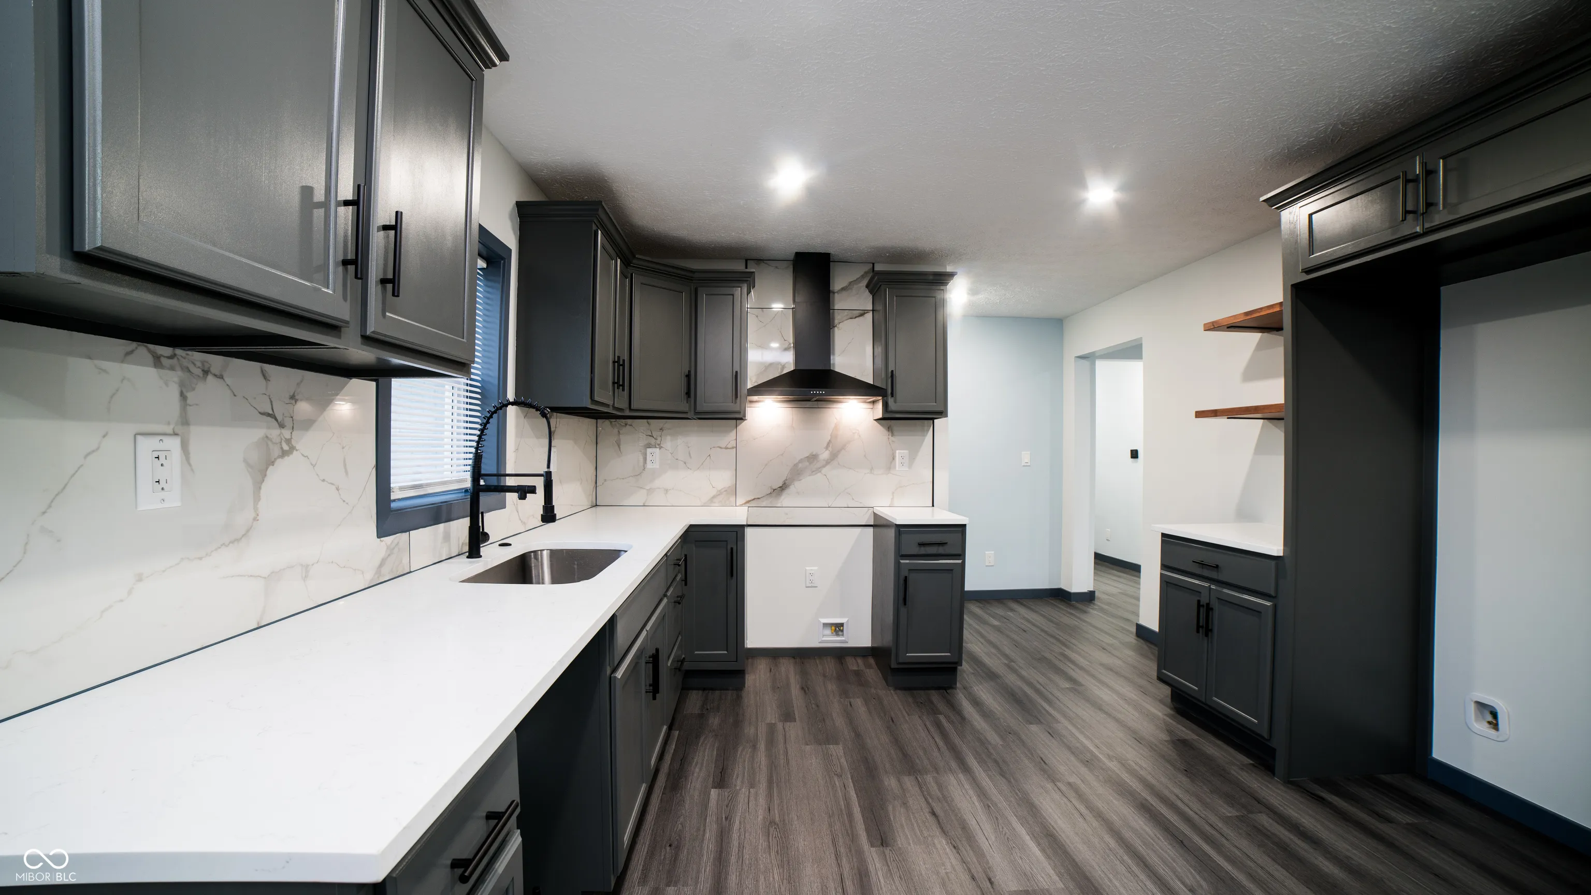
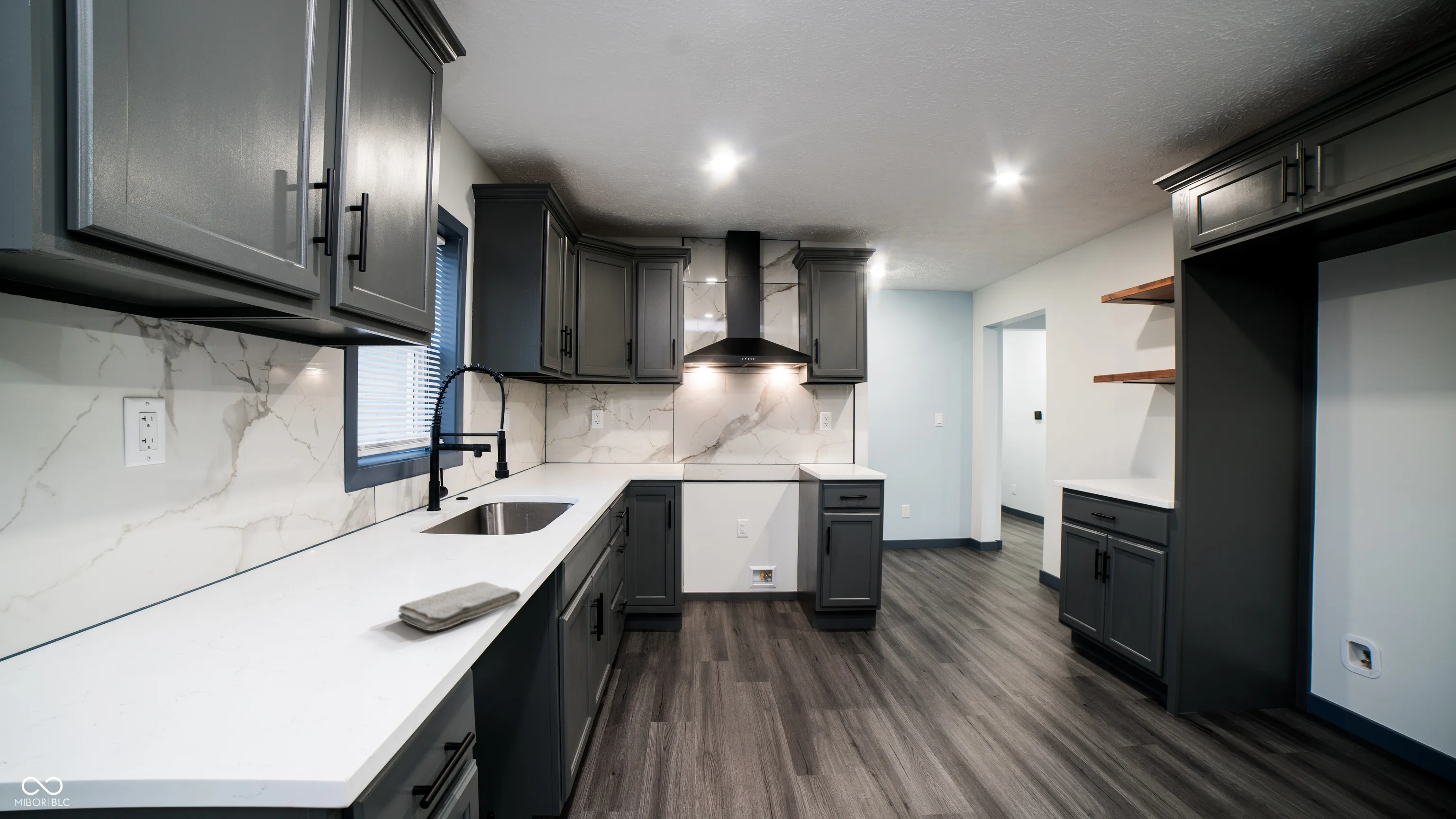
+ washcloth (460, 602)
